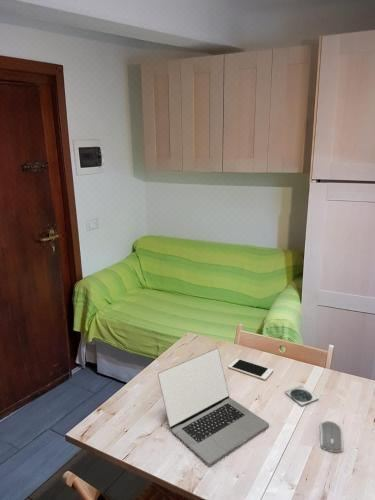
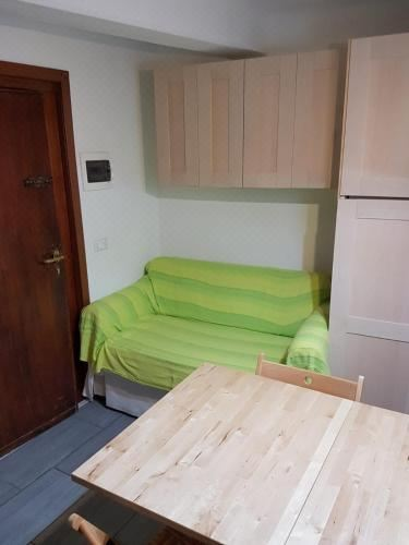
- laptop (213, 399)
- computer mouse (331, 432)
- coaster (301, 395)
- cell phone (250, 368)
